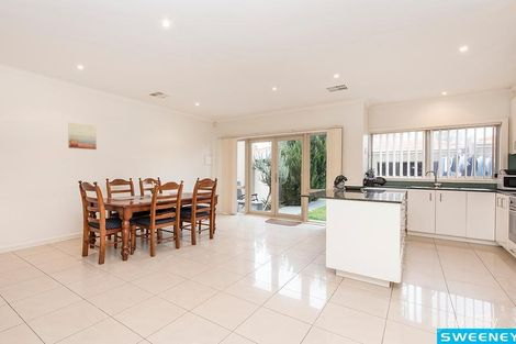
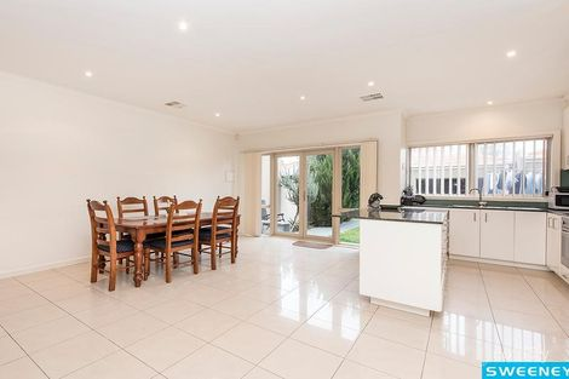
- wall art (82, 136)
